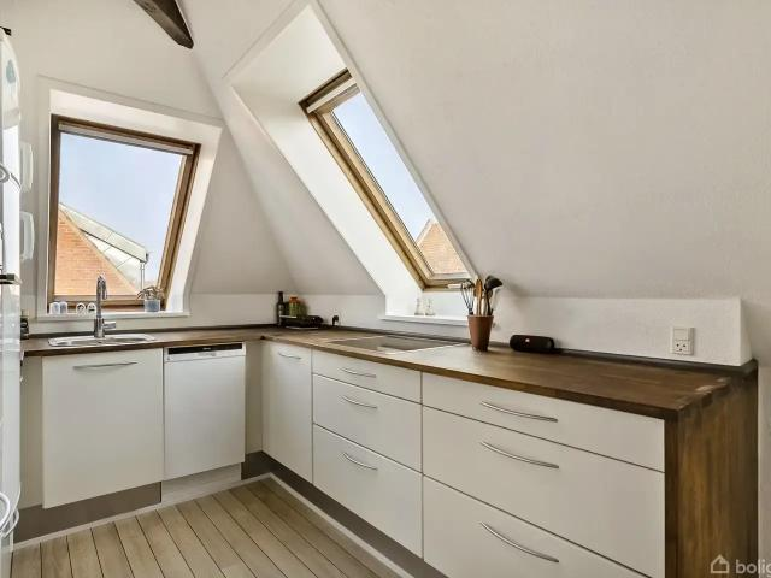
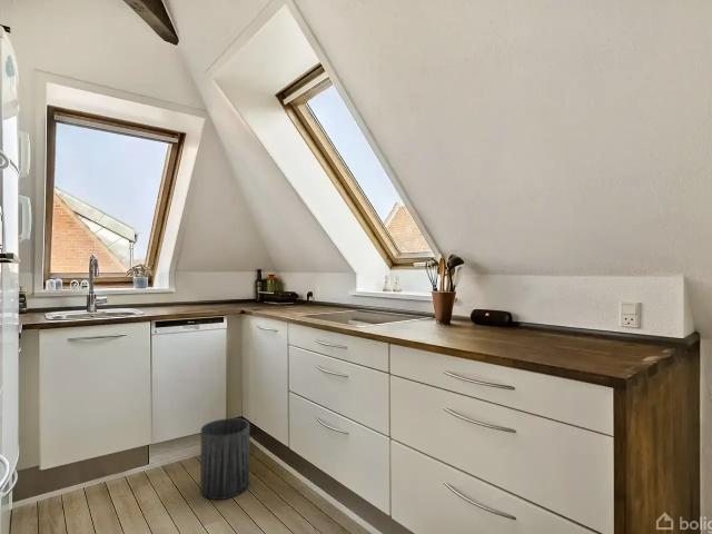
+ trash can (225, 456)
